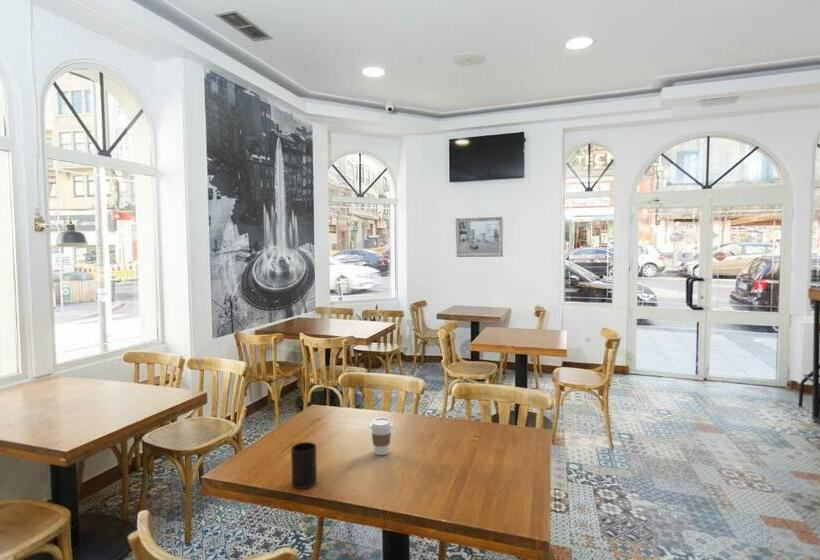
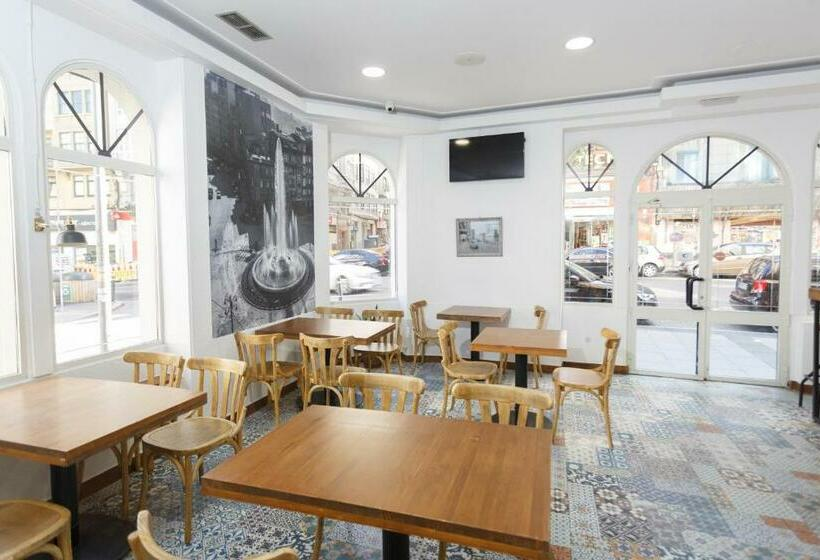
- cup (304, 464)
- coffee cup (381, 436)
